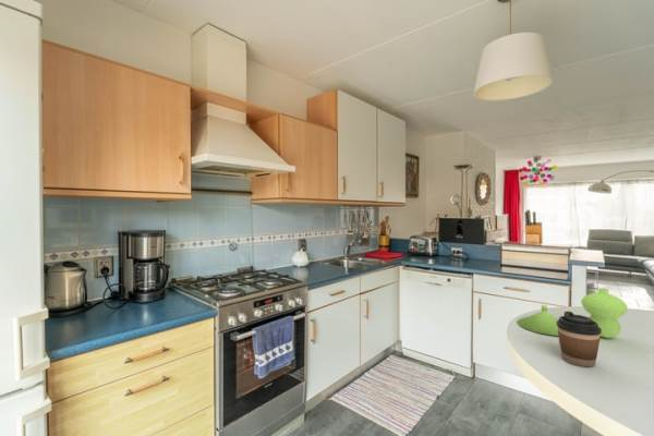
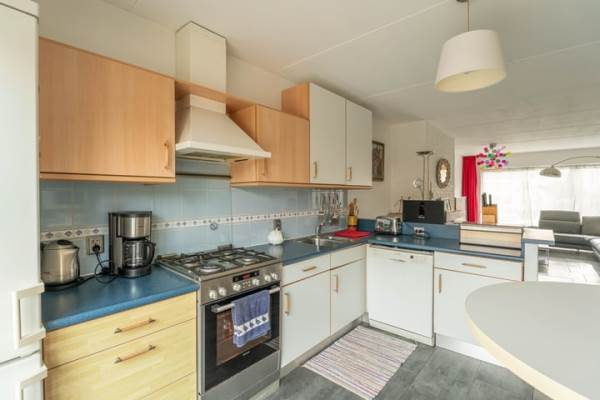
- vase (558, 319)
- coffee cup (578, 337)
